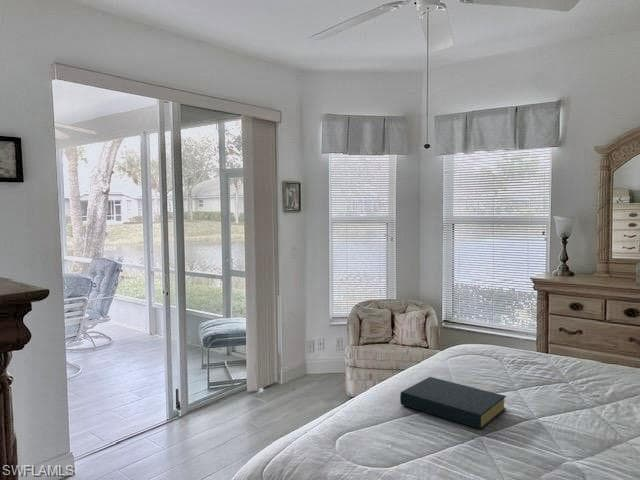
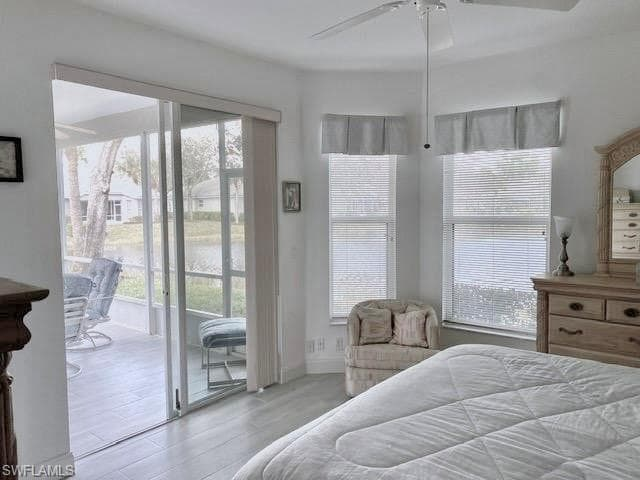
- hardback book (452, 400)
